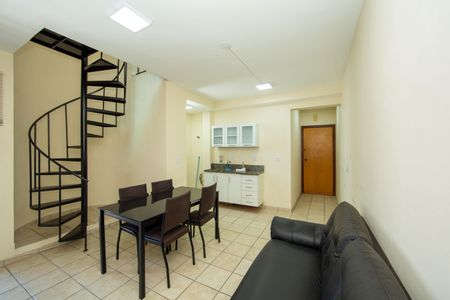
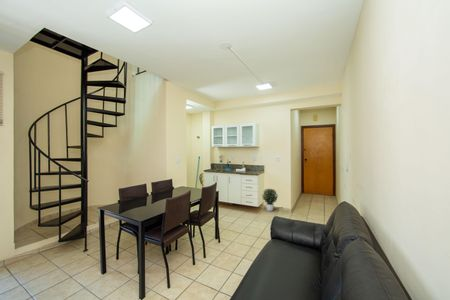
+ potted plant (270, 199)
